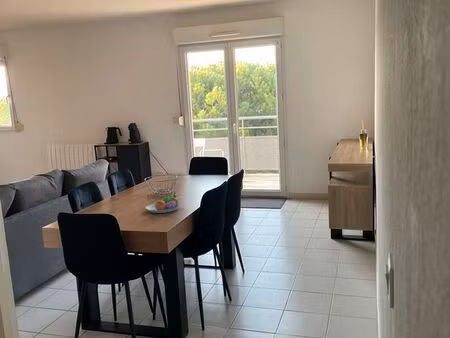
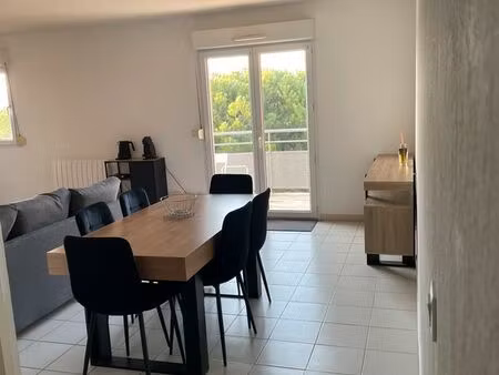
- fruit bowl (163, 202)
